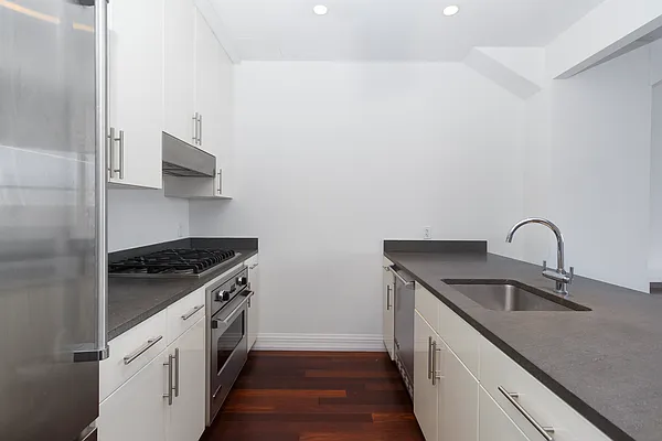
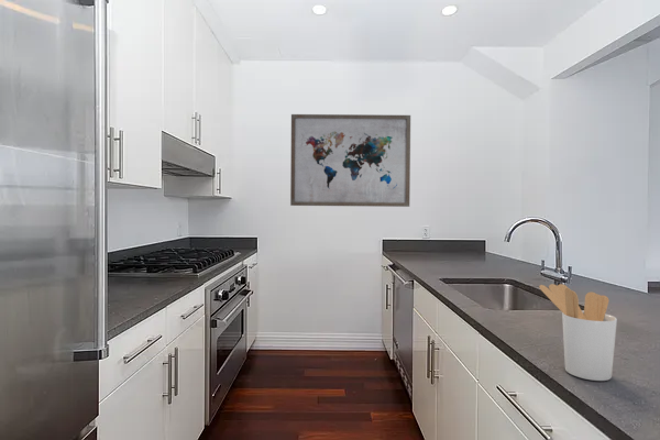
+ utensil holder (576, 327)
+ wall art (350, 160)
